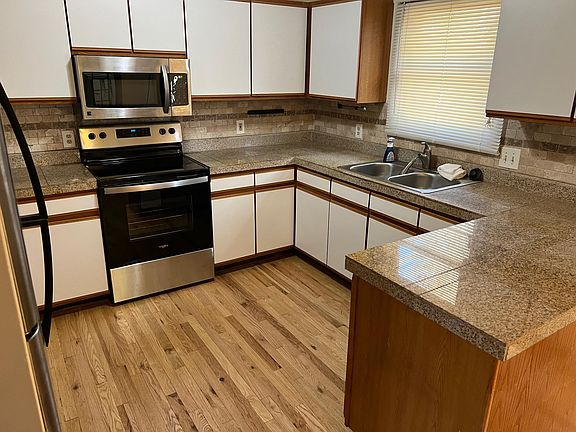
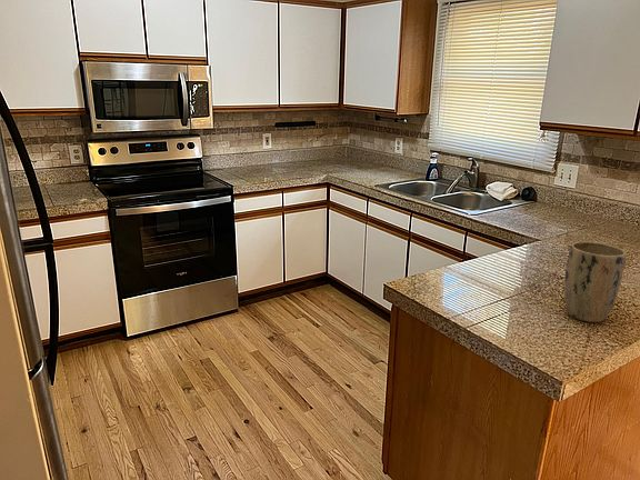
+ plant pot (591, 282)
